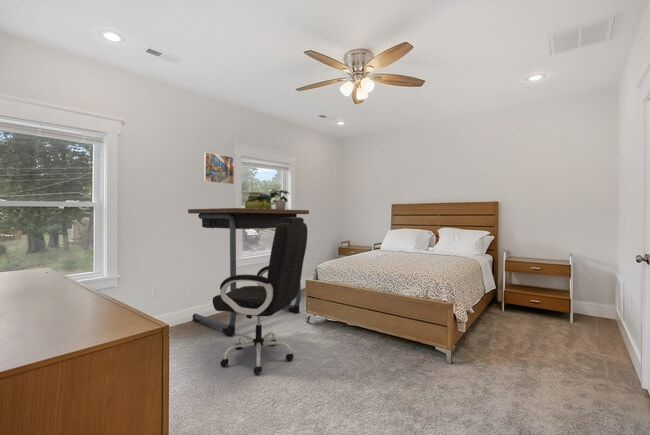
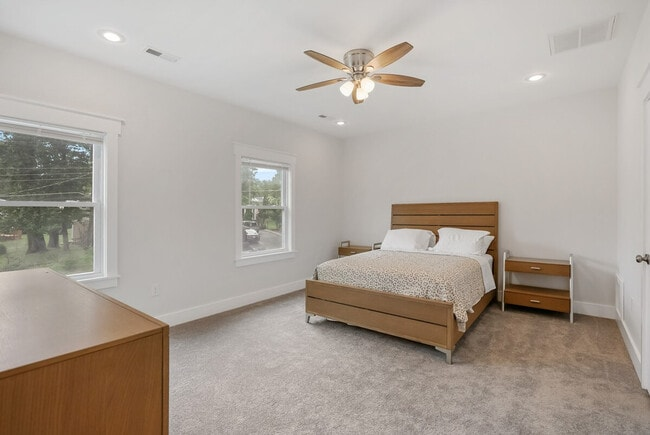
- office chair (261, 287)
- potted plant (280, 199)
- stack of books (259, 201)
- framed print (219, 168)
- desk (235, 263)
